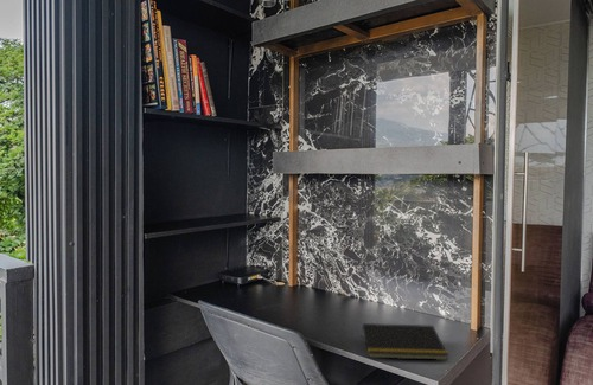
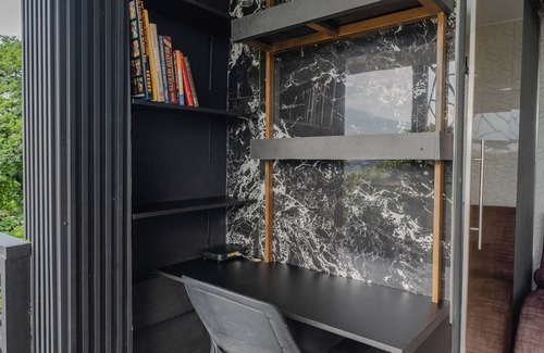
- notepad (402, 340)
